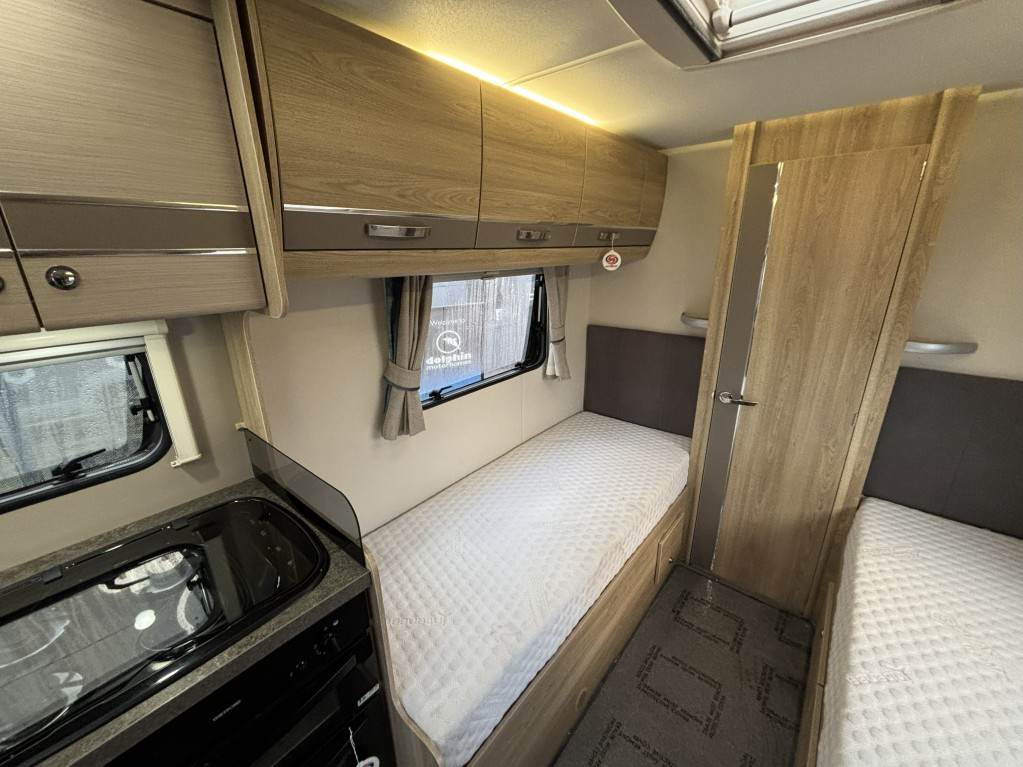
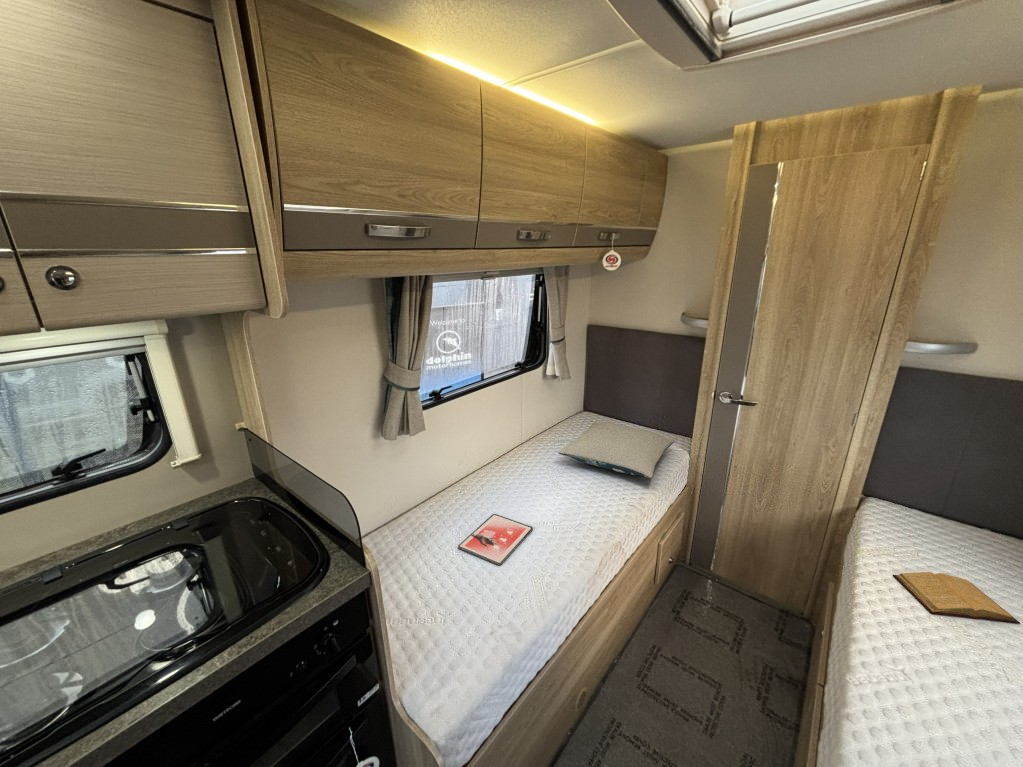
+ book (953, 593)
+ pillow (618, 446)
+ tablet (496, 537)
